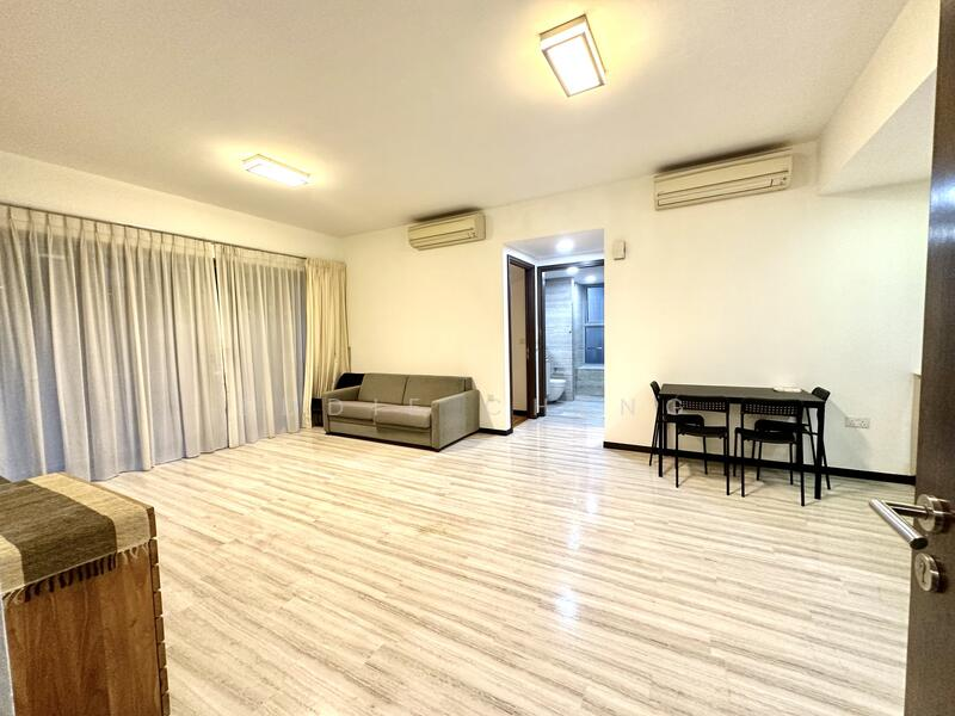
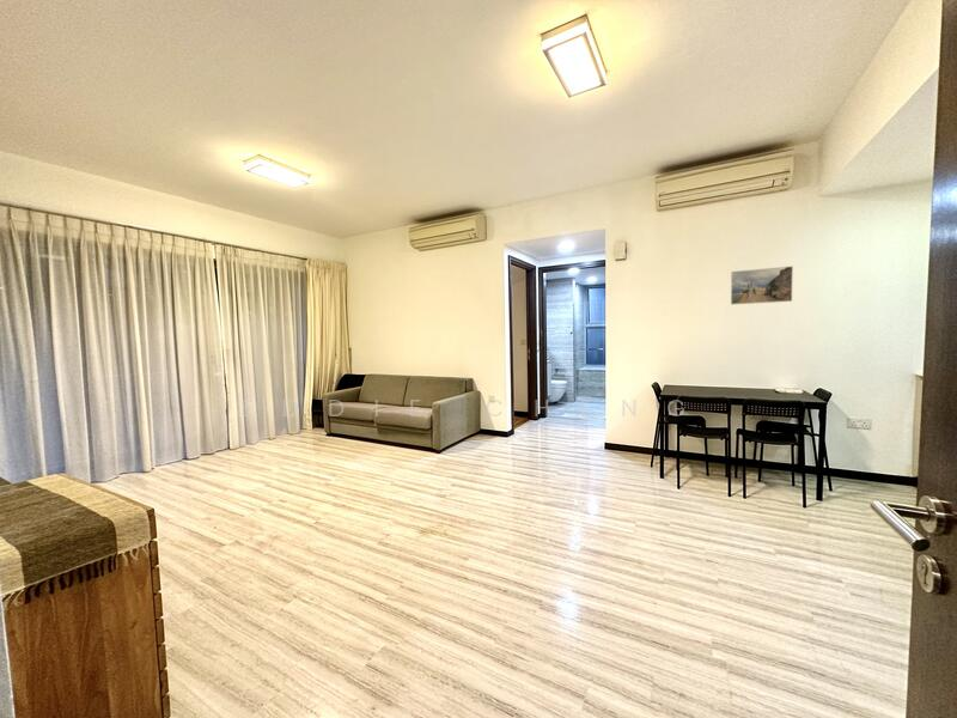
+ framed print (760, 286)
